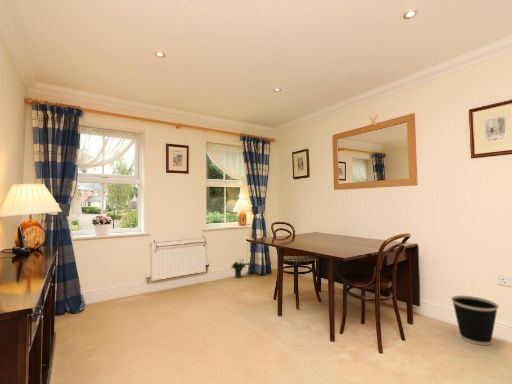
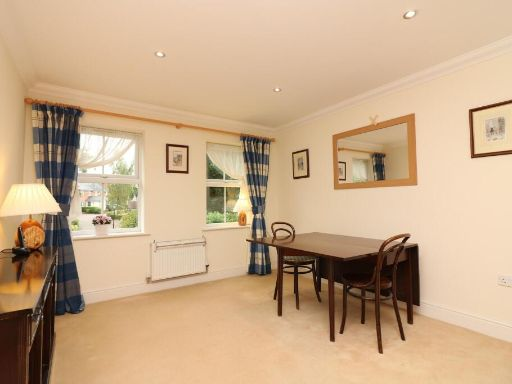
- potted plant (241, 267)
- wastebasket (474, 320)
